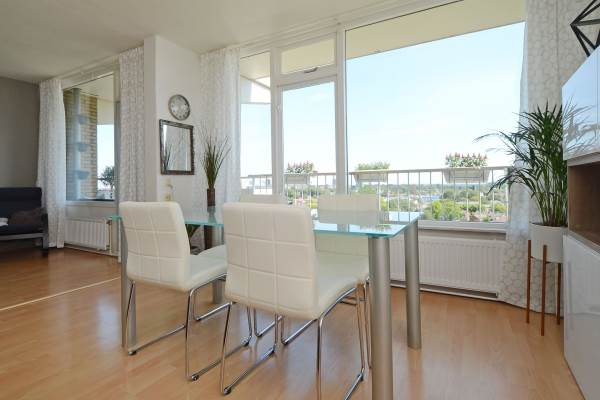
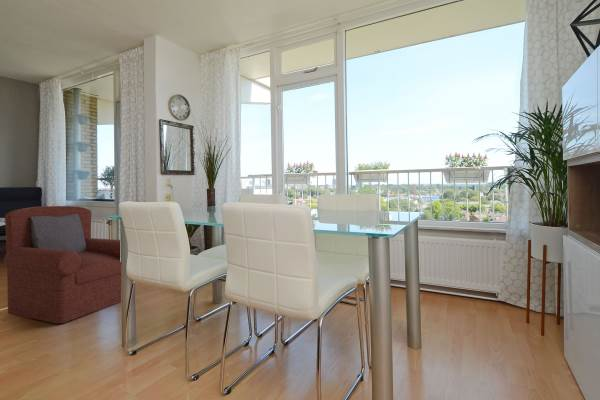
+ armchair (76, 255)
